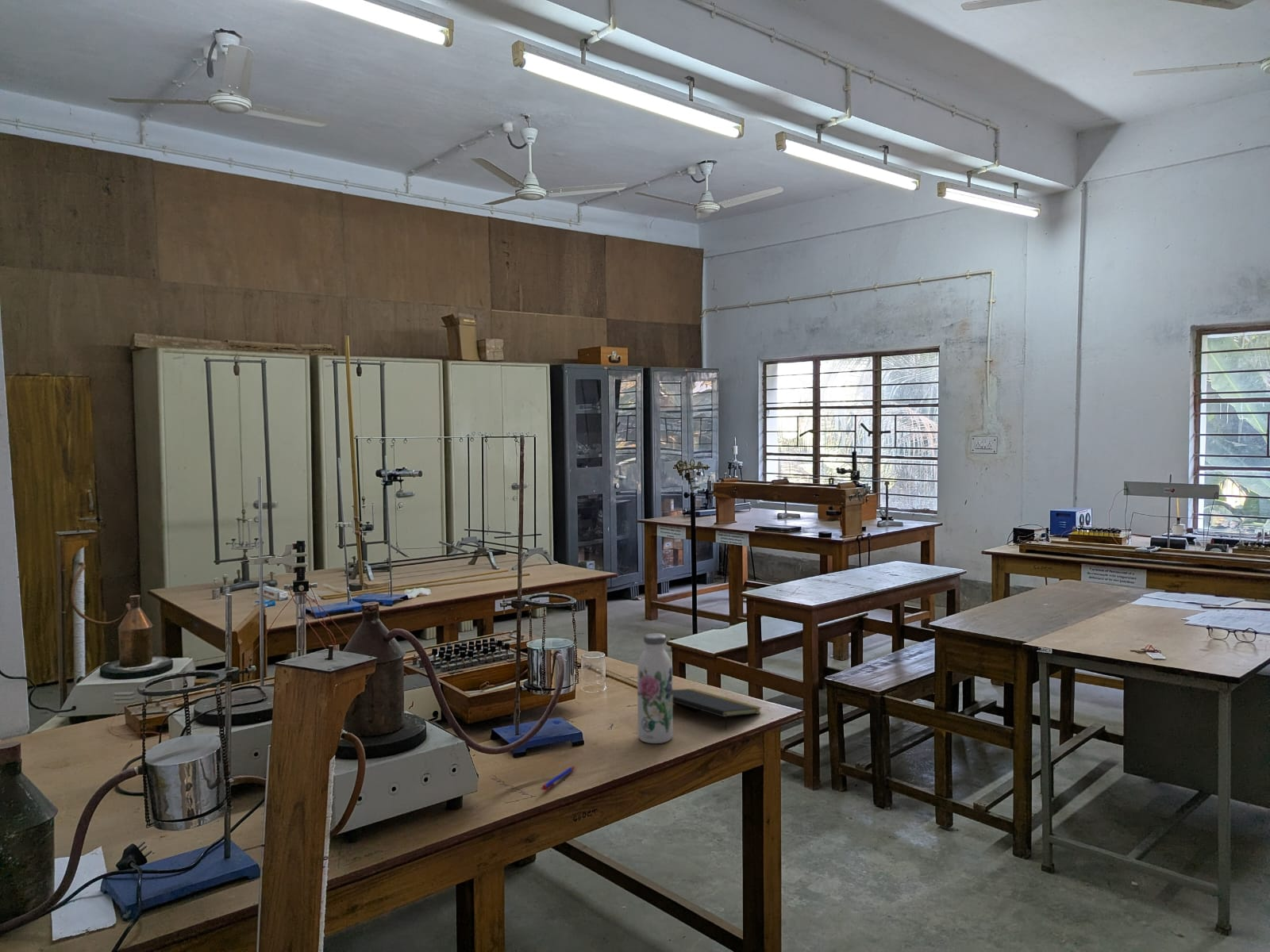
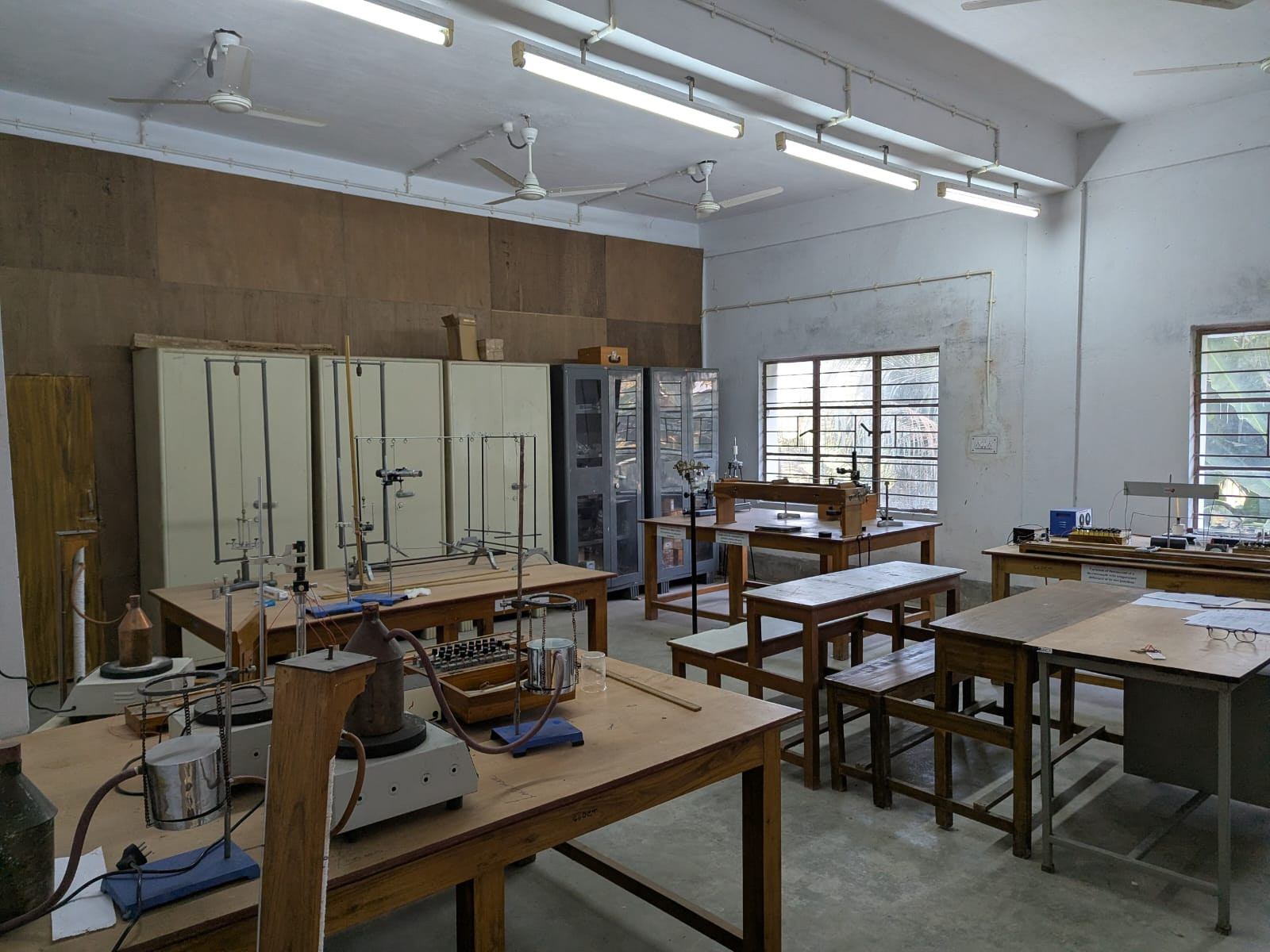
- pen (559, 777)
- water bottle (655, 686)
- notepad (706, 701)
